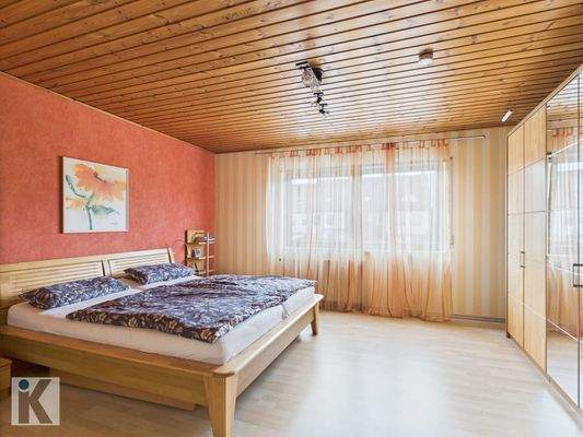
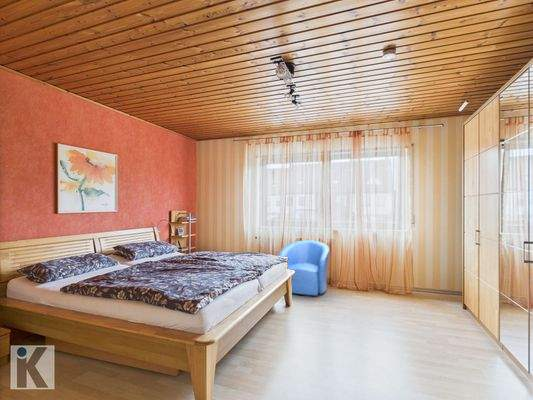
+ armchair (305, 266)
